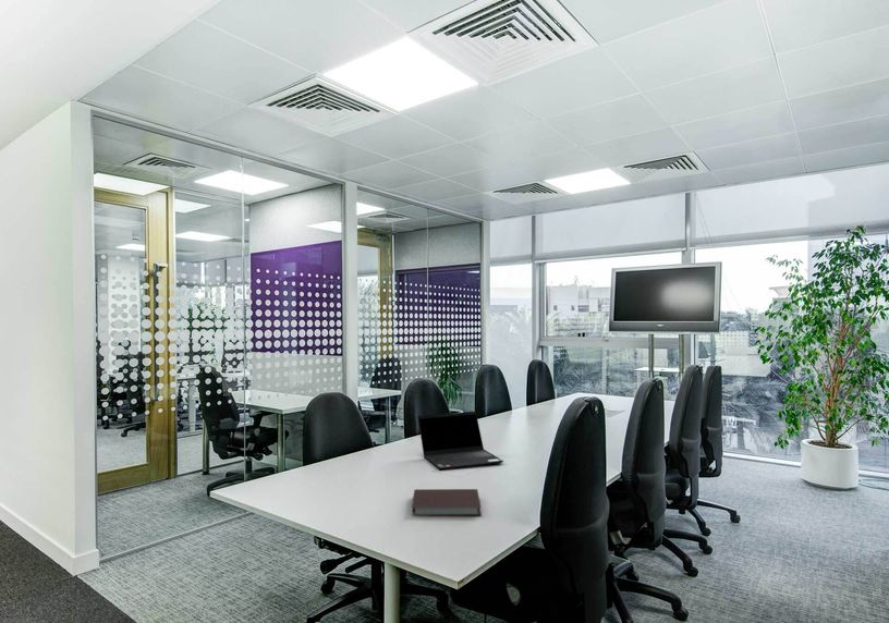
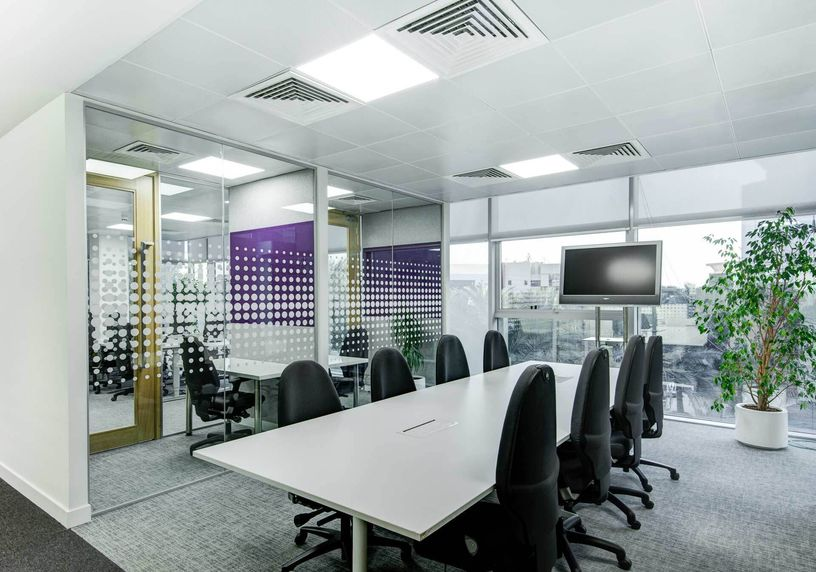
- notebook (446, 501)
- laptop computer (459, 438)
